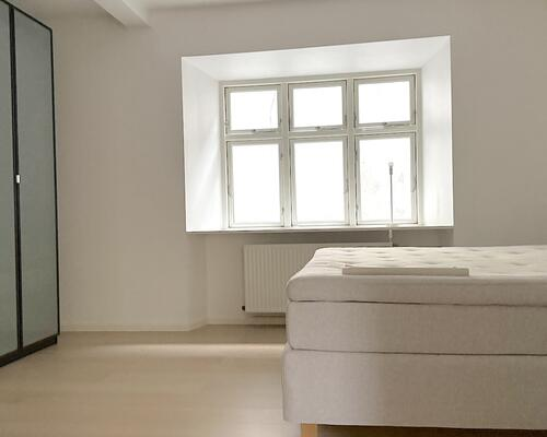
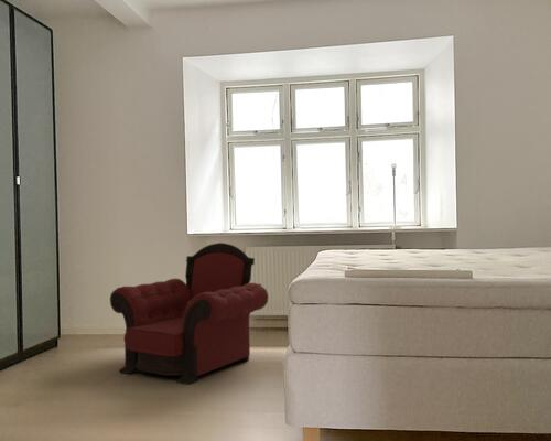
+ armchair (190, 304)
